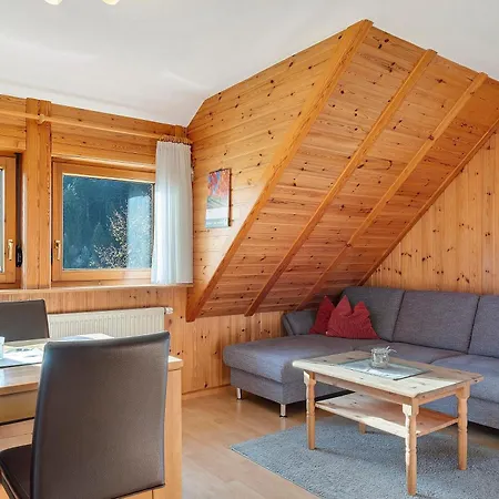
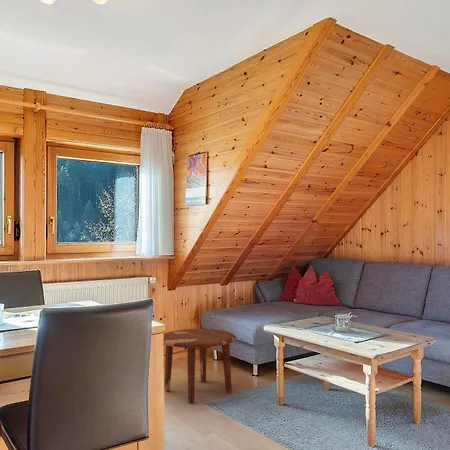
+ side table (194, 363)
